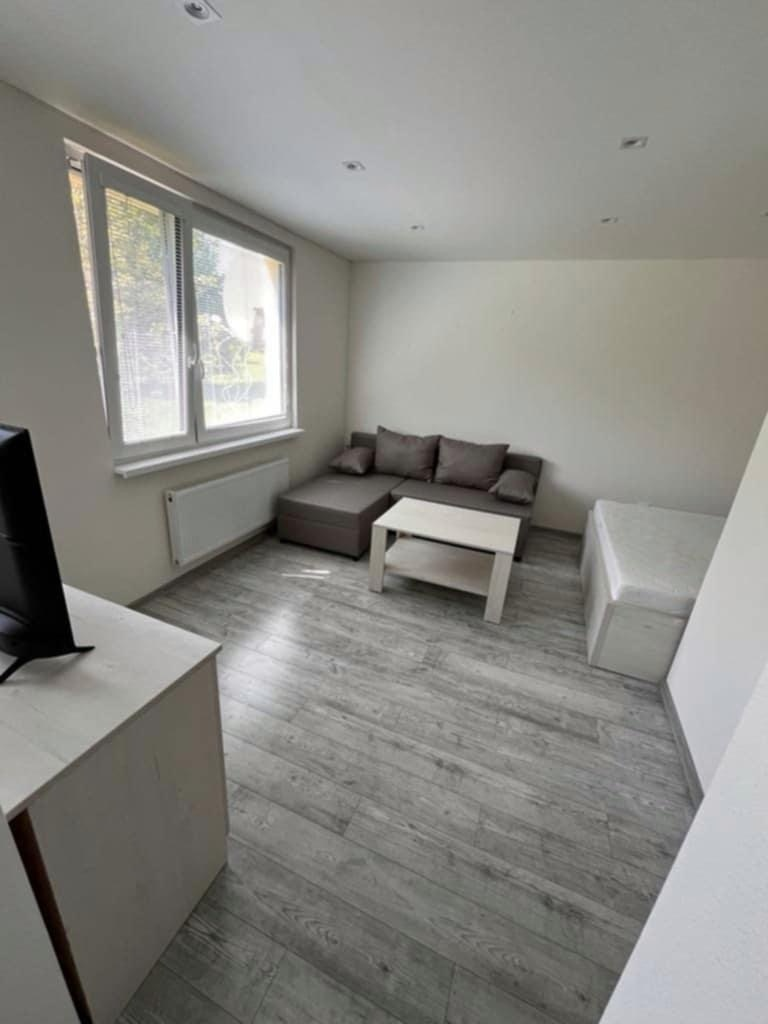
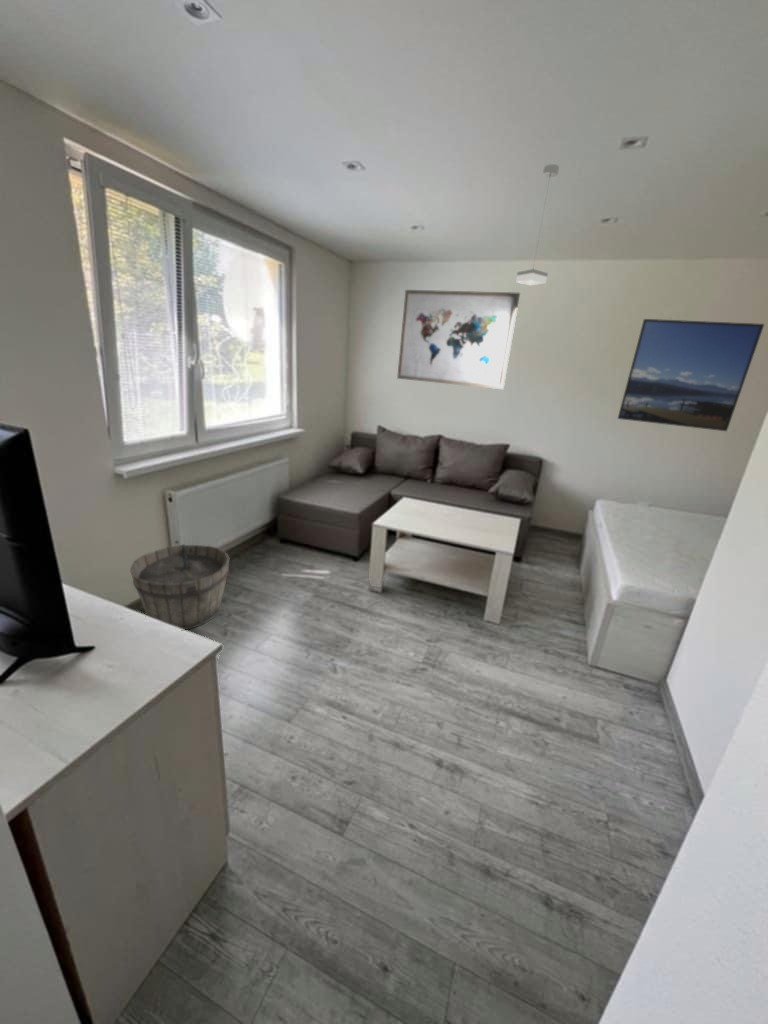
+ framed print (685, 375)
+ wooden bucket (183, 577)
+ wall art (454, 339)
+ pendant lamp (540, 228)
